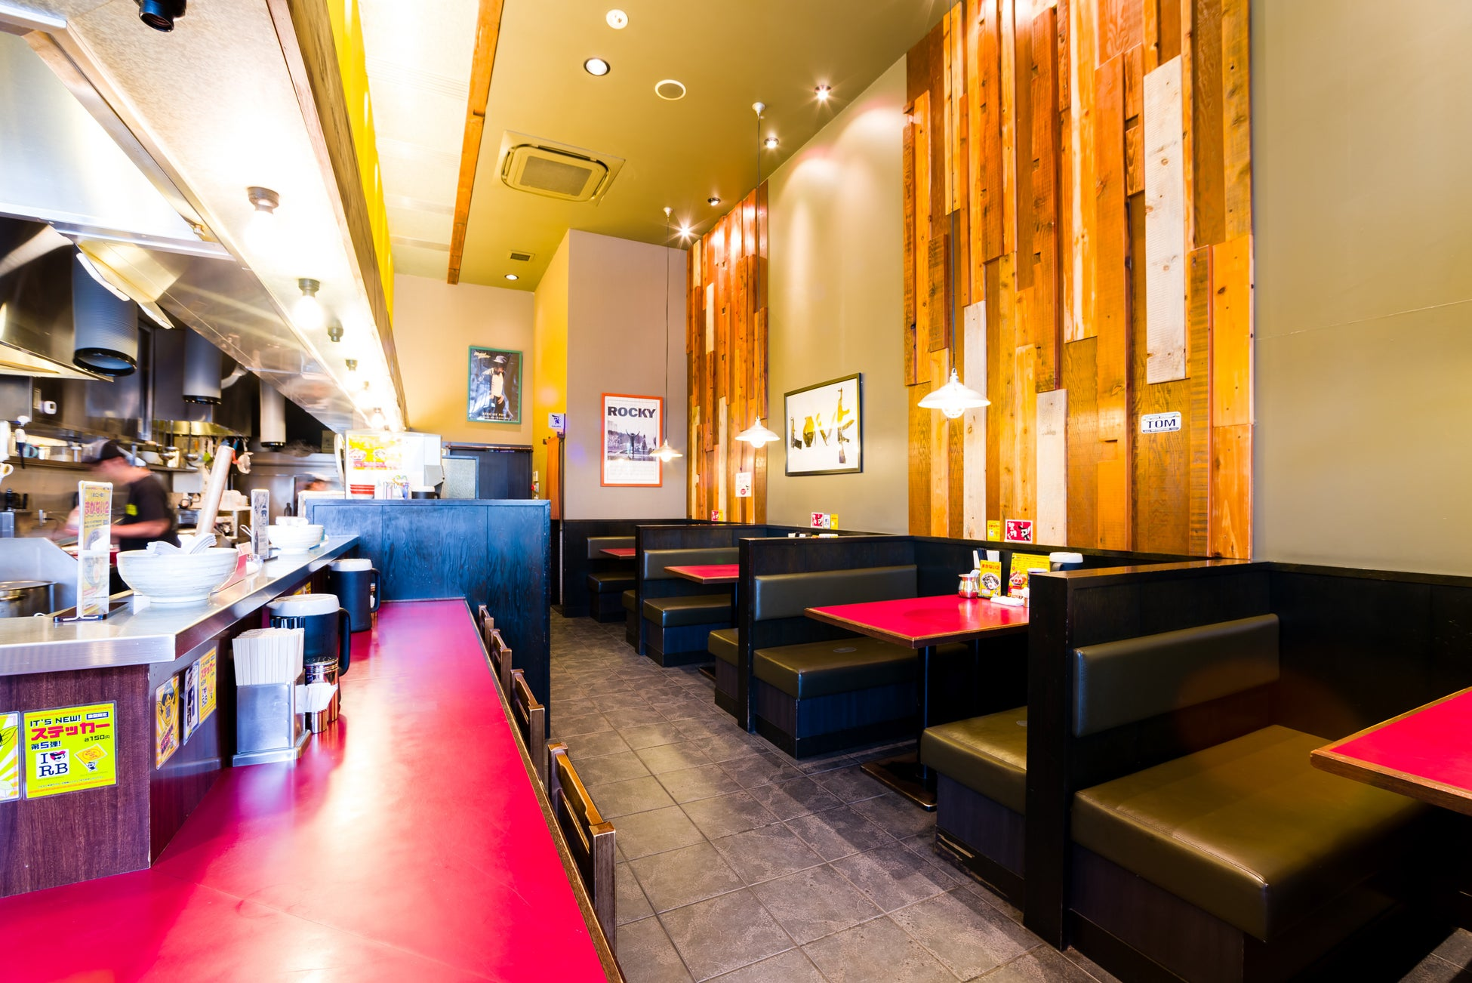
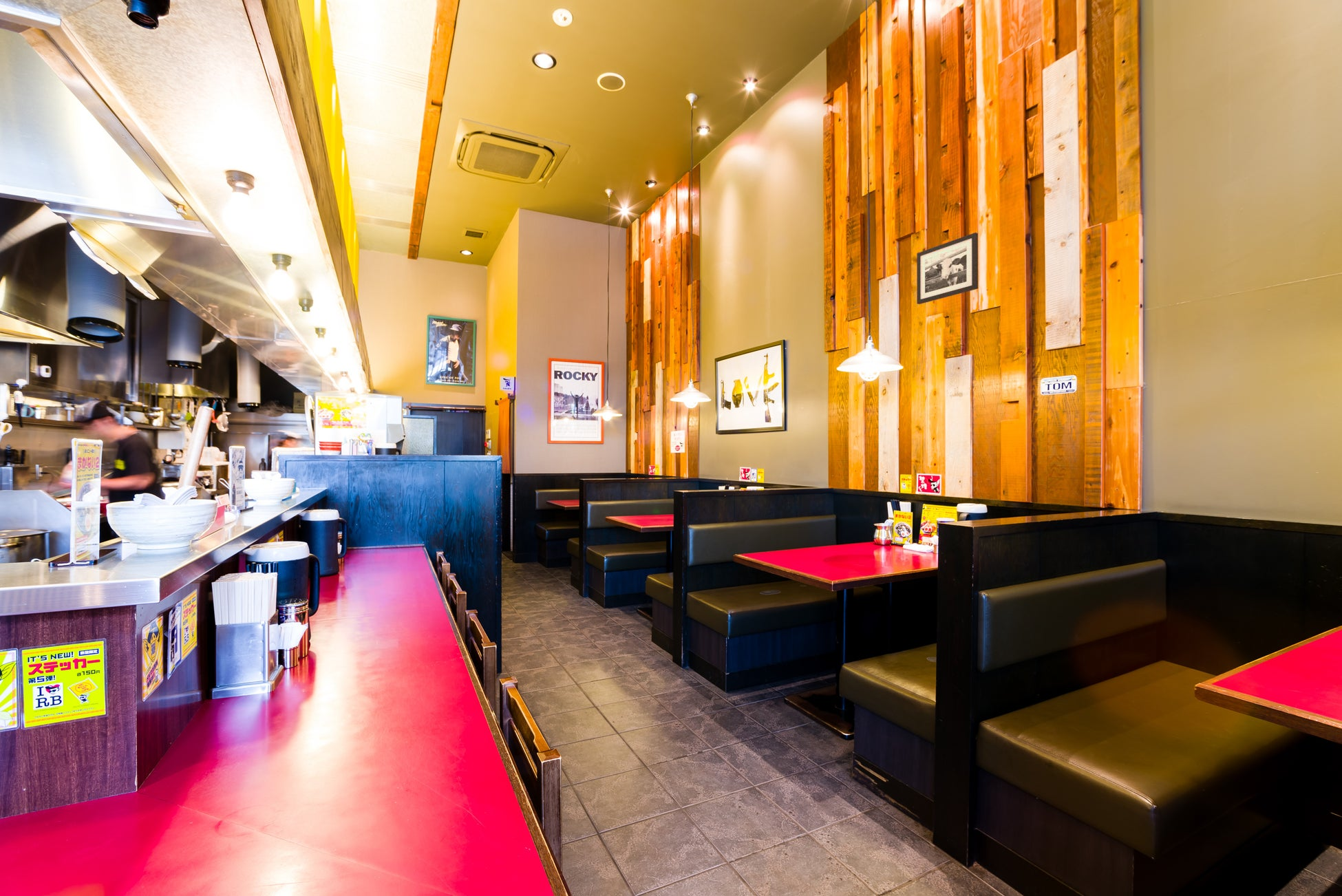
+ picture frame (946, 270)
